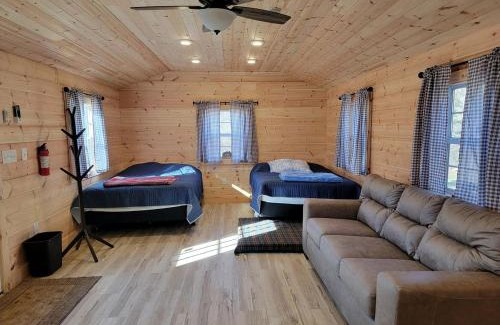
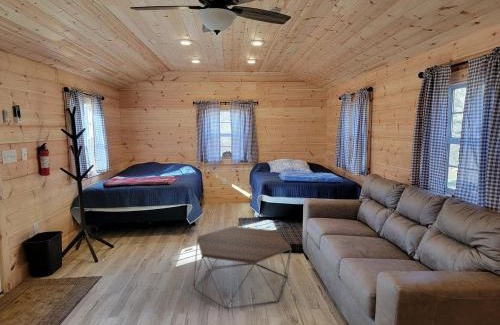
+ coffee table (242, 261)
